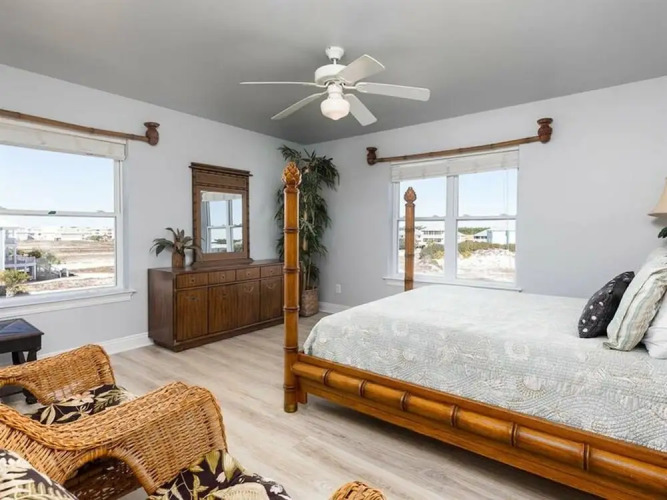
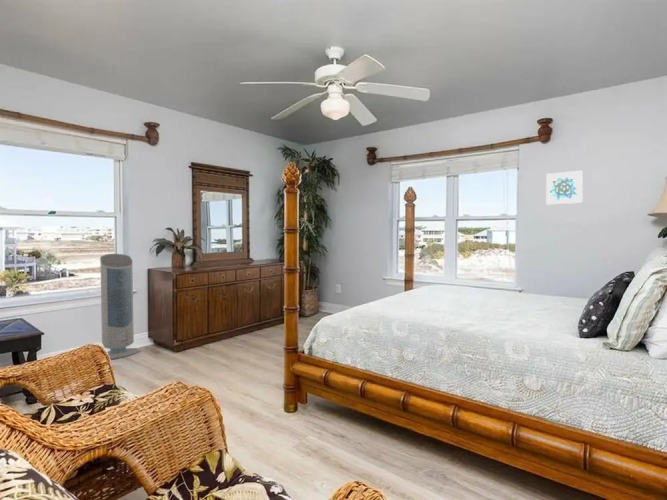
+ air purifier (117, 304)
+ wall art (564, 187)
